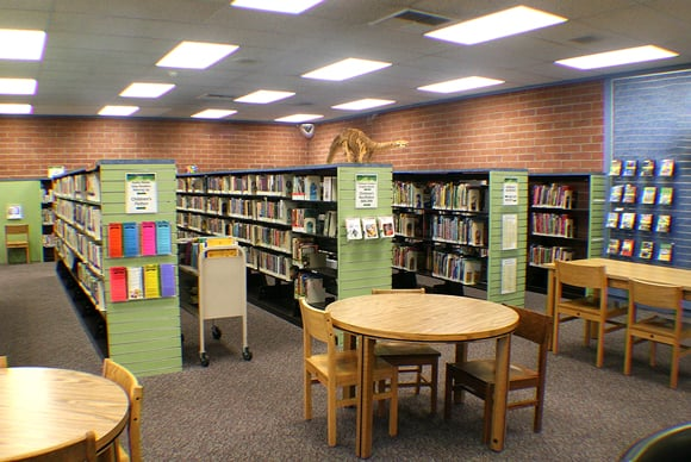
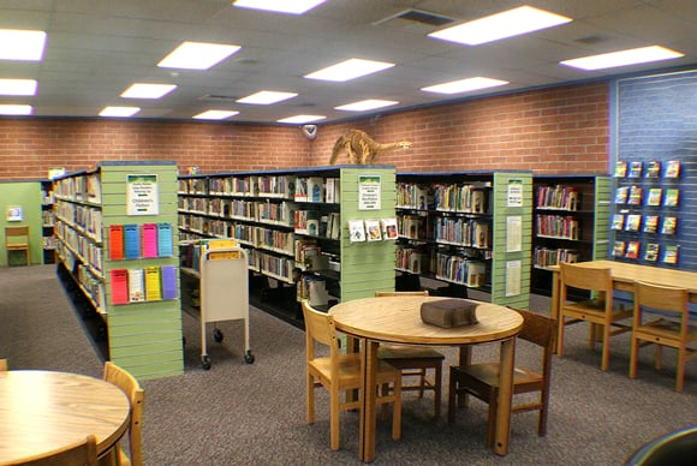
+ bible (449, 312)
